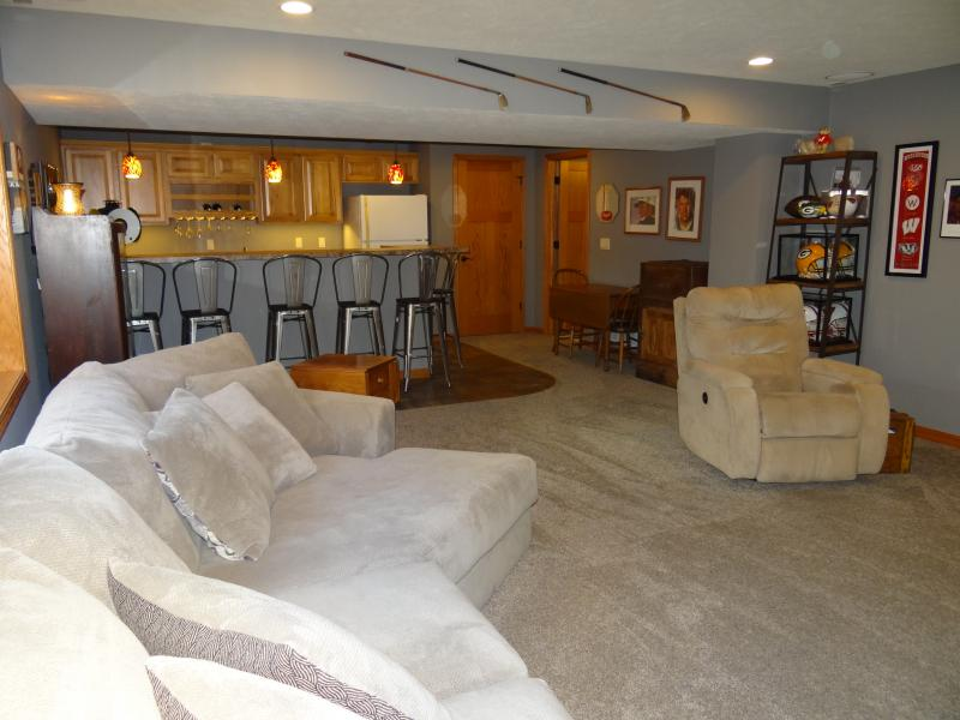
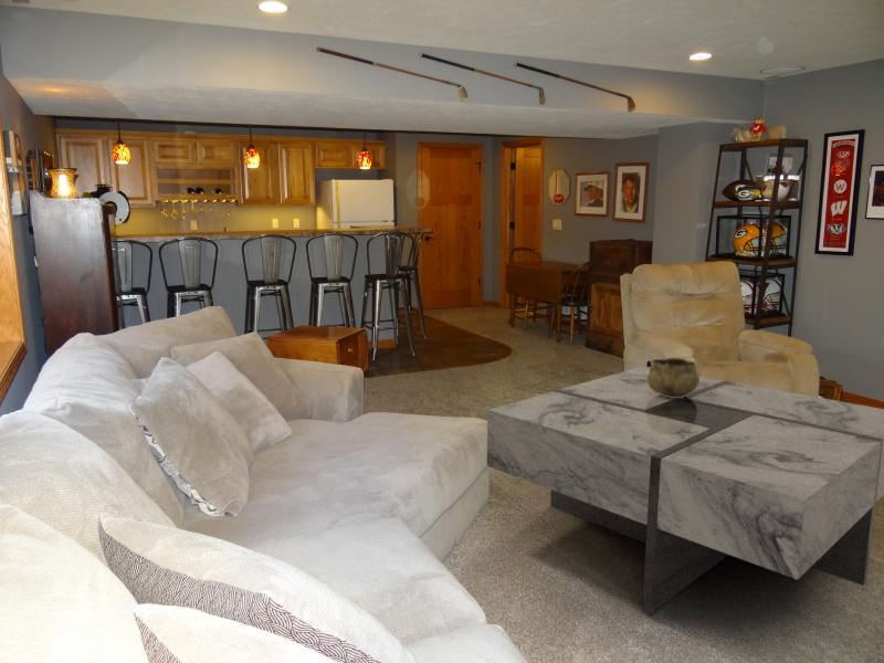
+ coffee table (694, 476)
+ decorative bowl (673, 378)
